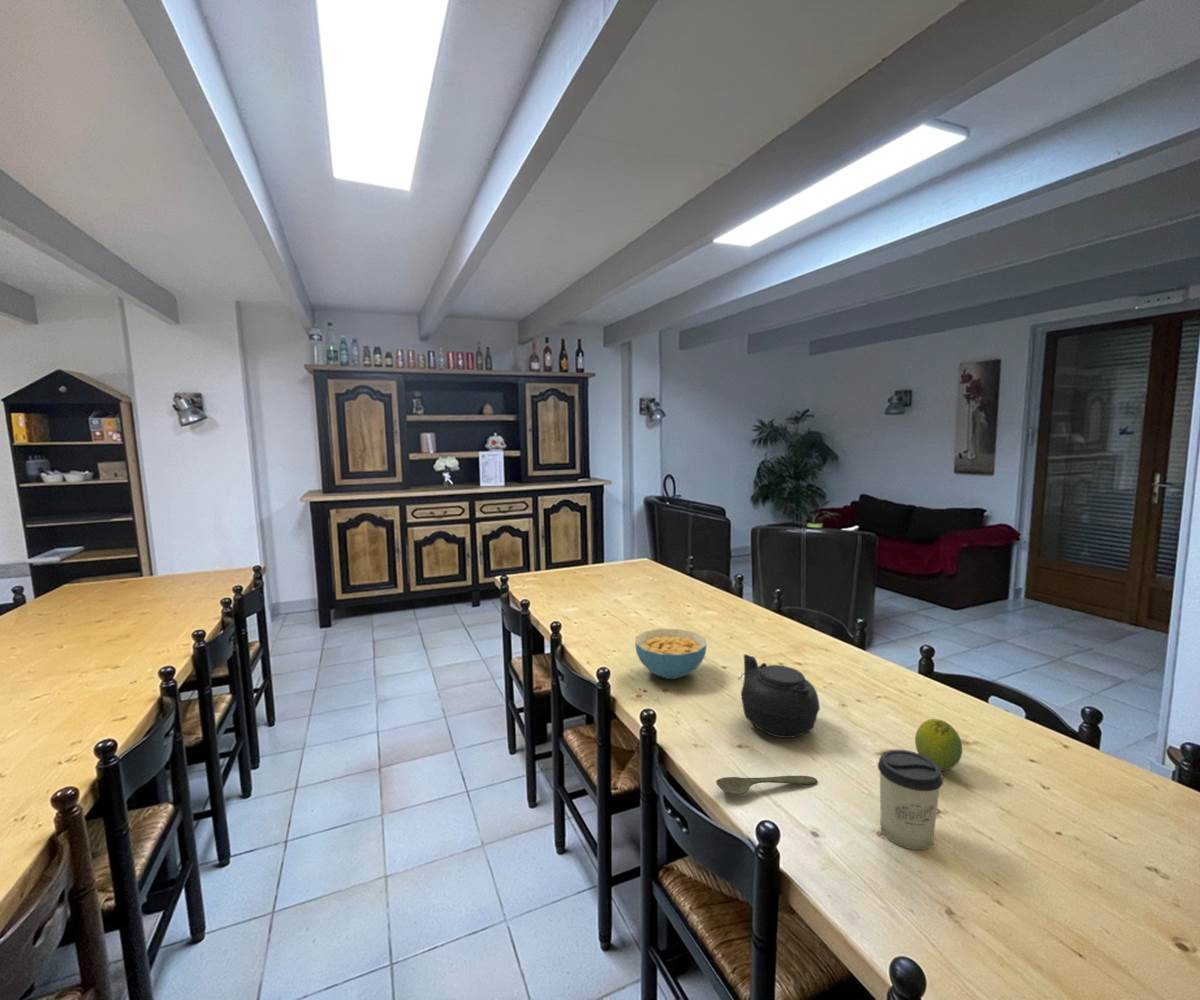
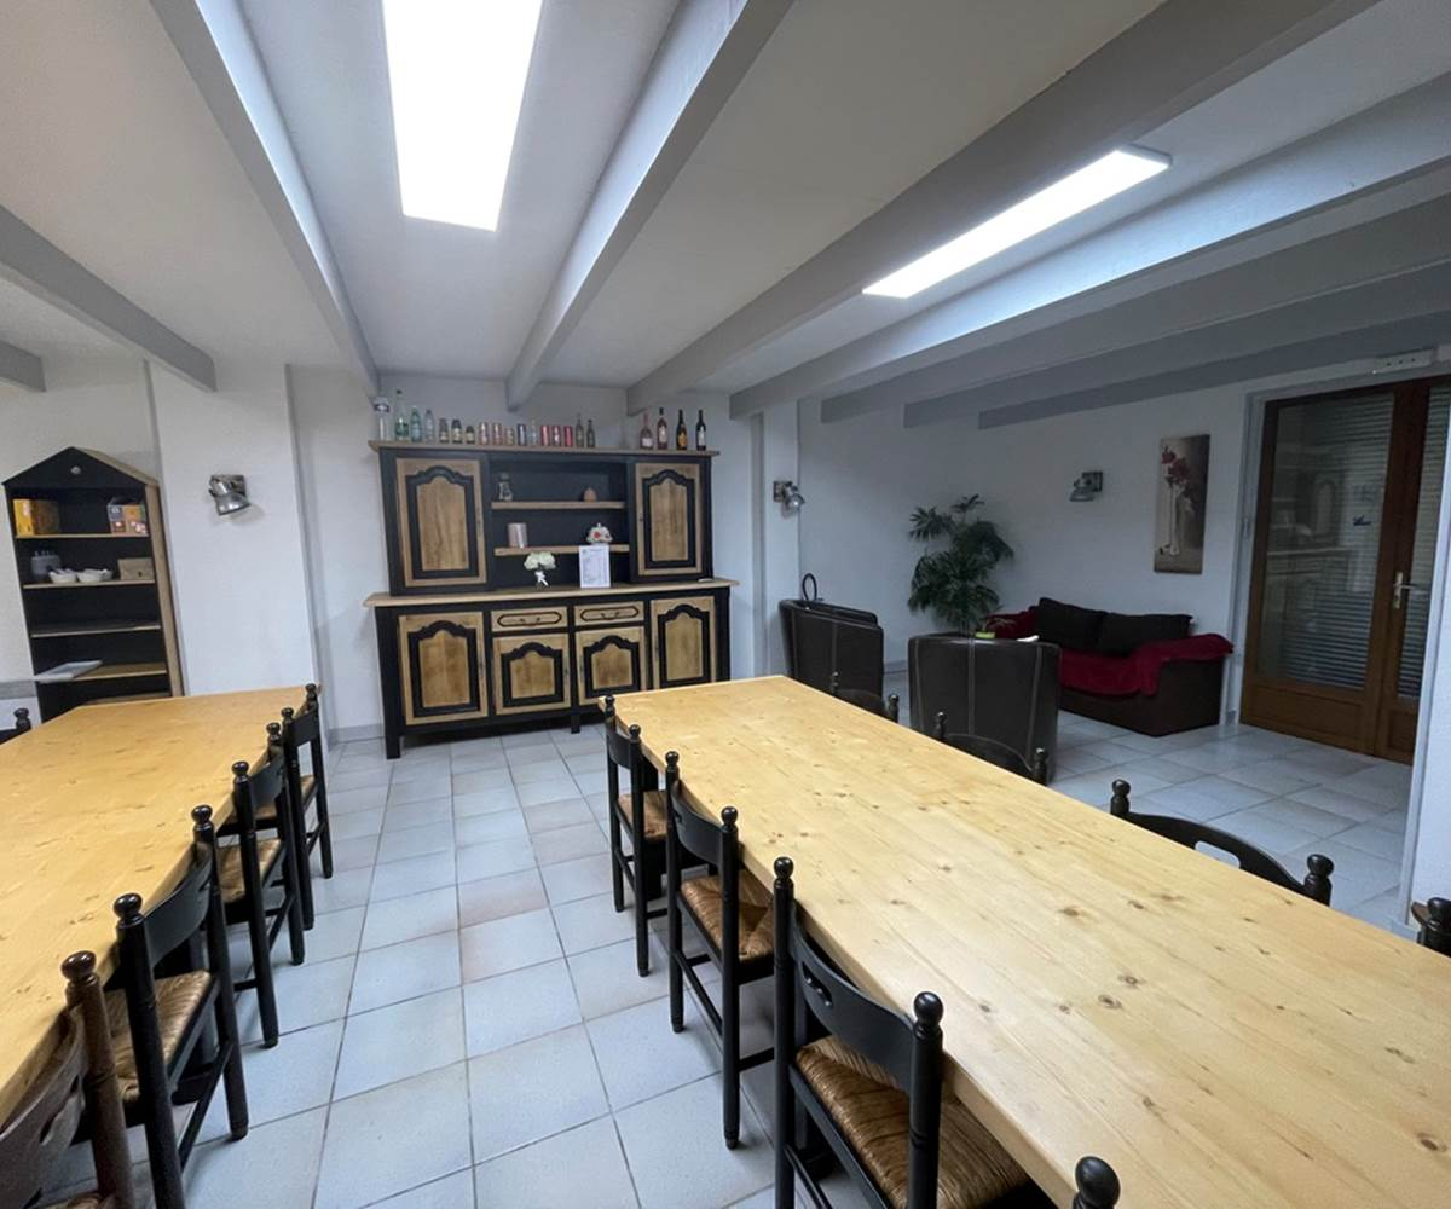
- teapot (774, 695)
- spoon (767, 782)
- fruit (937, 743)
- cup (908, 798)
- cereal bowl (670, 657)
